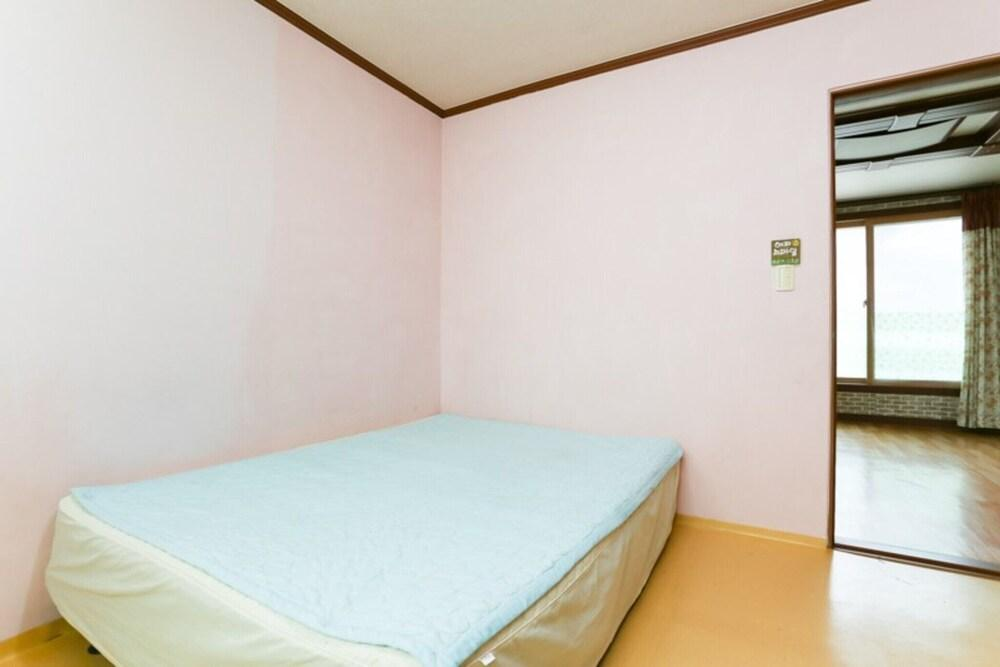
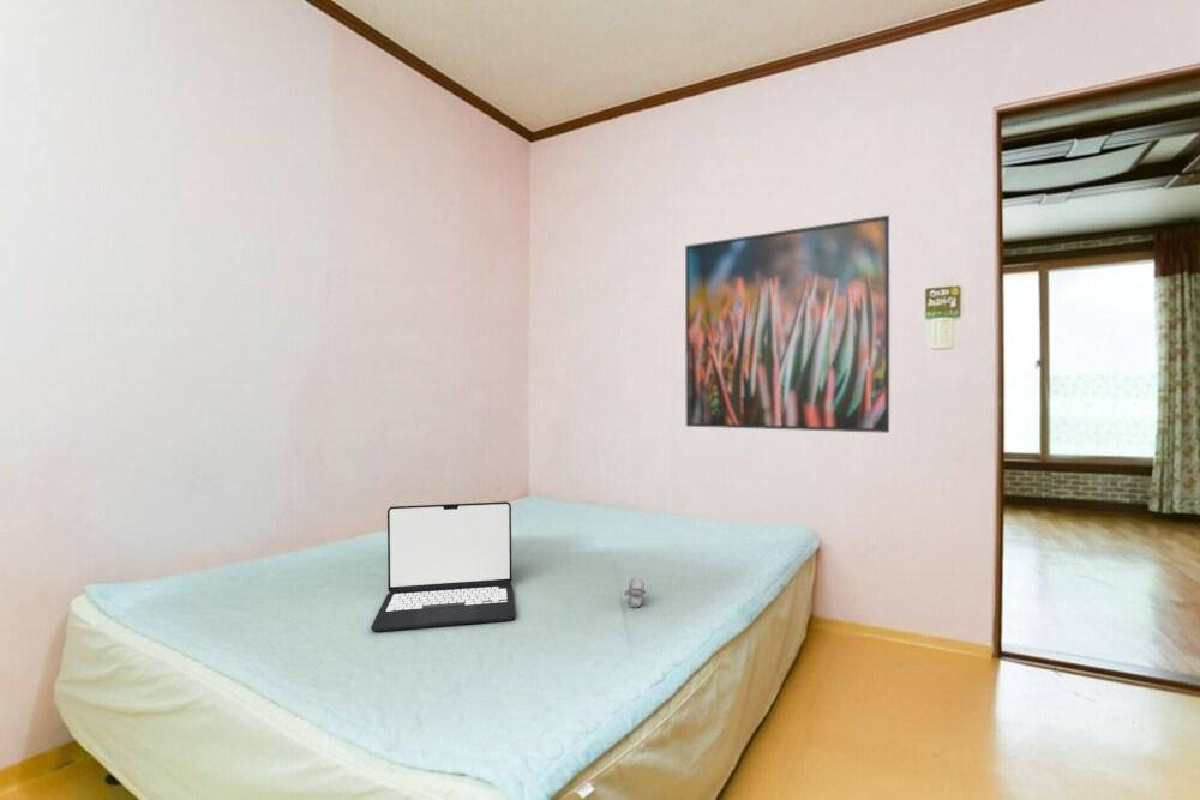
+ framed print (778, 330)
+ laptop (448, 560)
+ teddy bear (635, 600)
